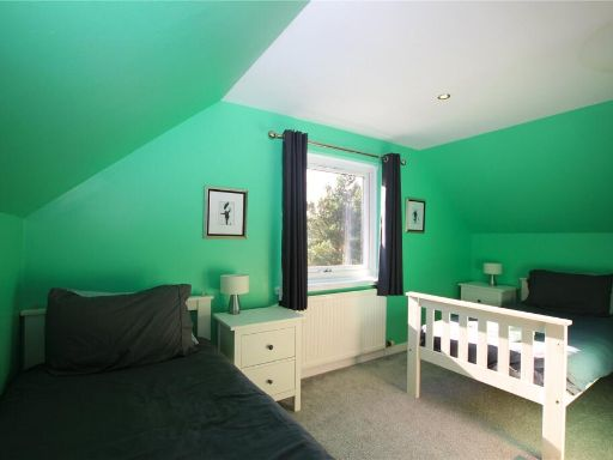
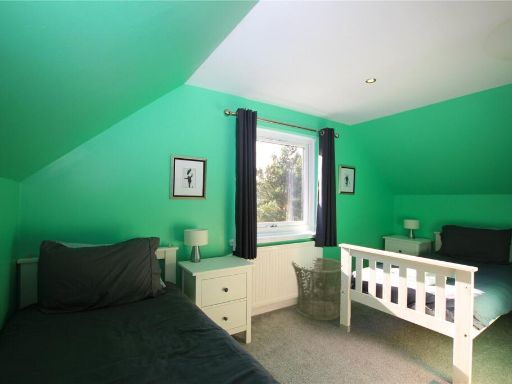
+ basket (318, 286)
